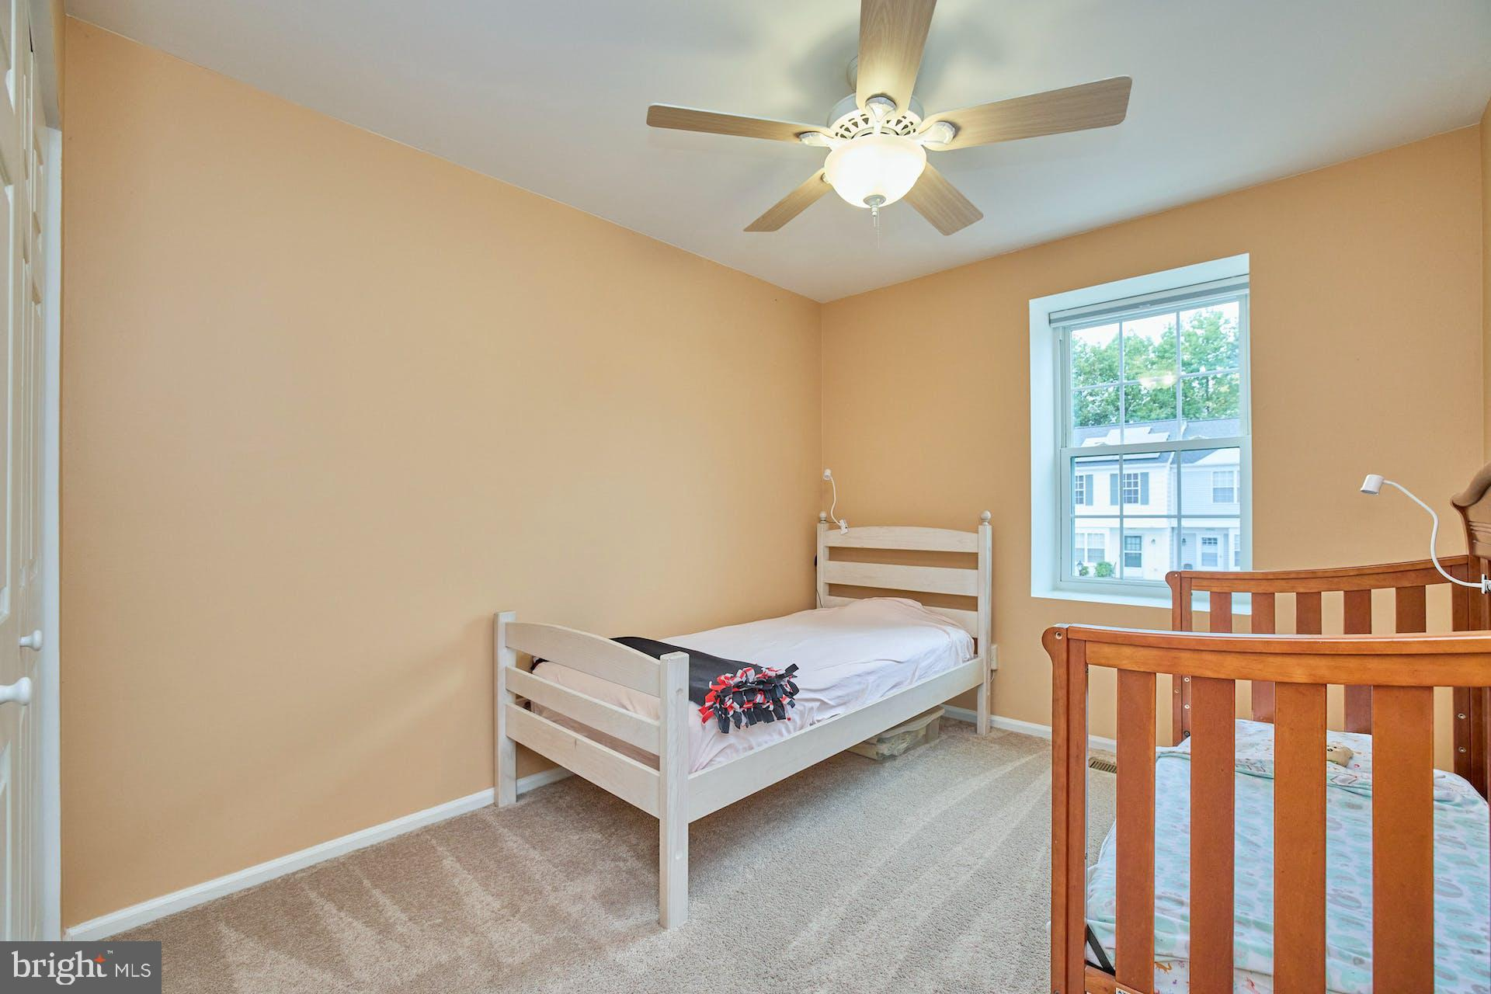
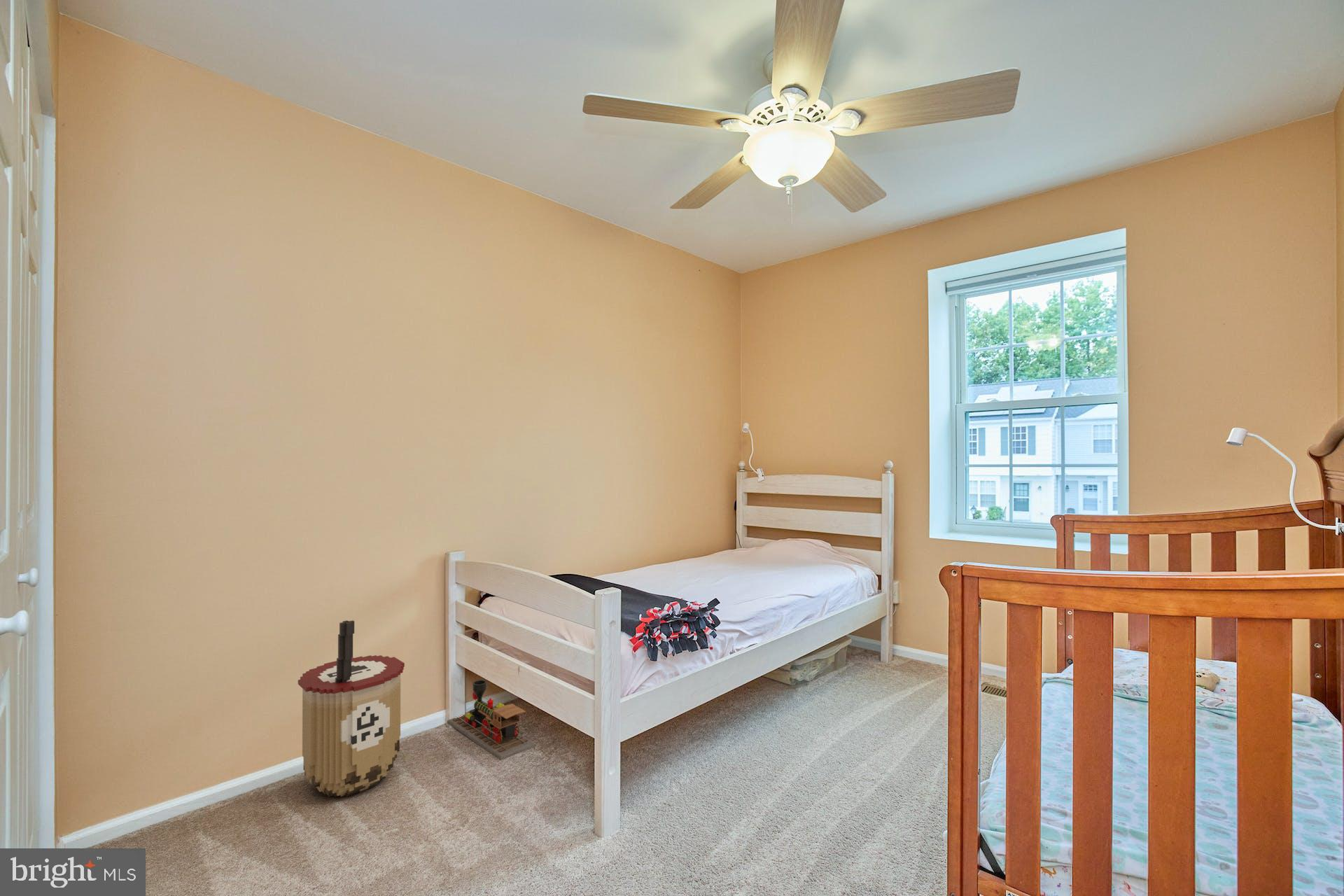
+ trash can (353, 696)
+ toy train (489, 710)
